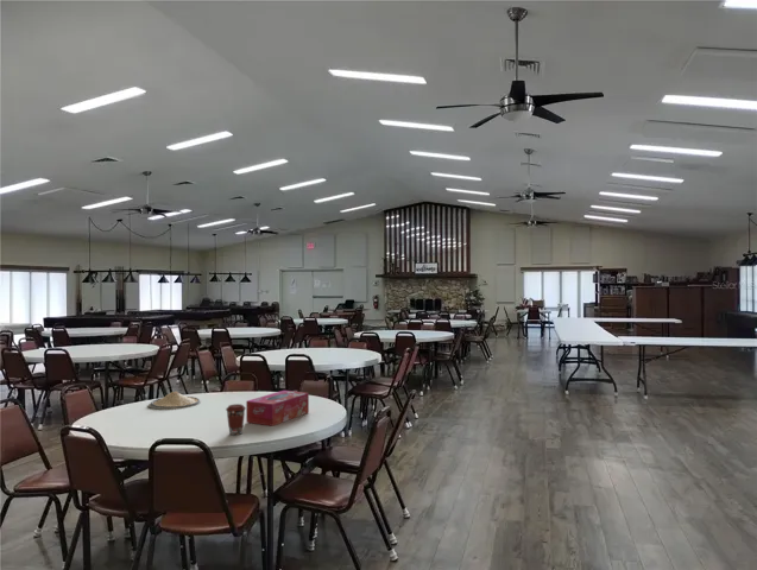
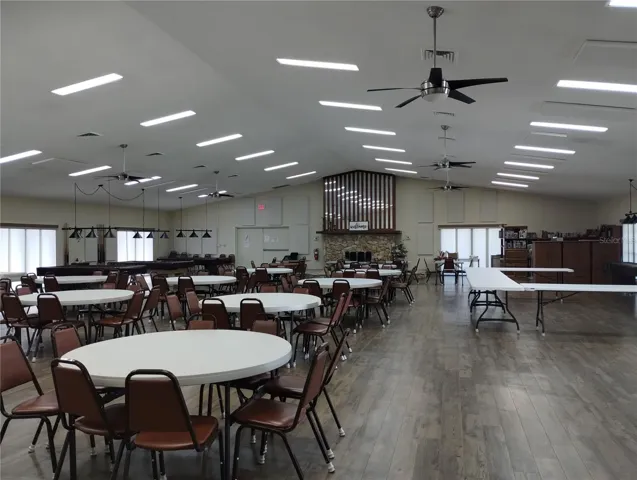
- coffee cup (235, 419)
- tissue box (278, 406)
- plate (174, 397)
